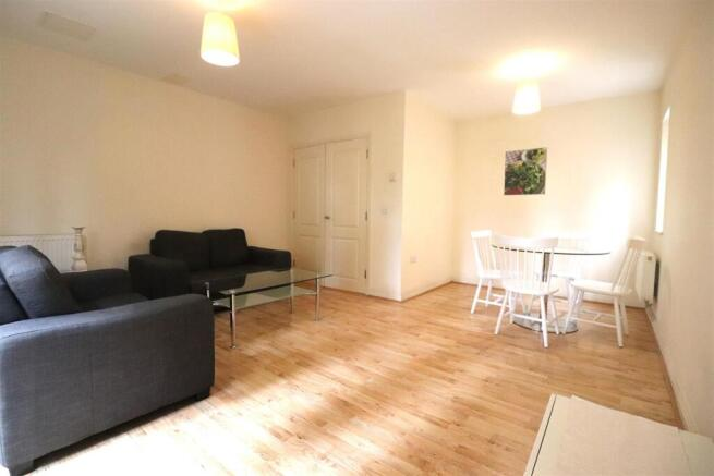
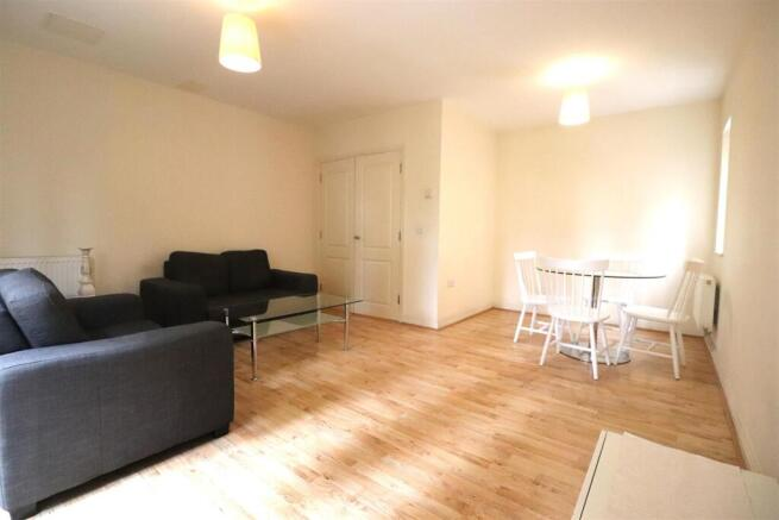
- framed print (524, 172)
